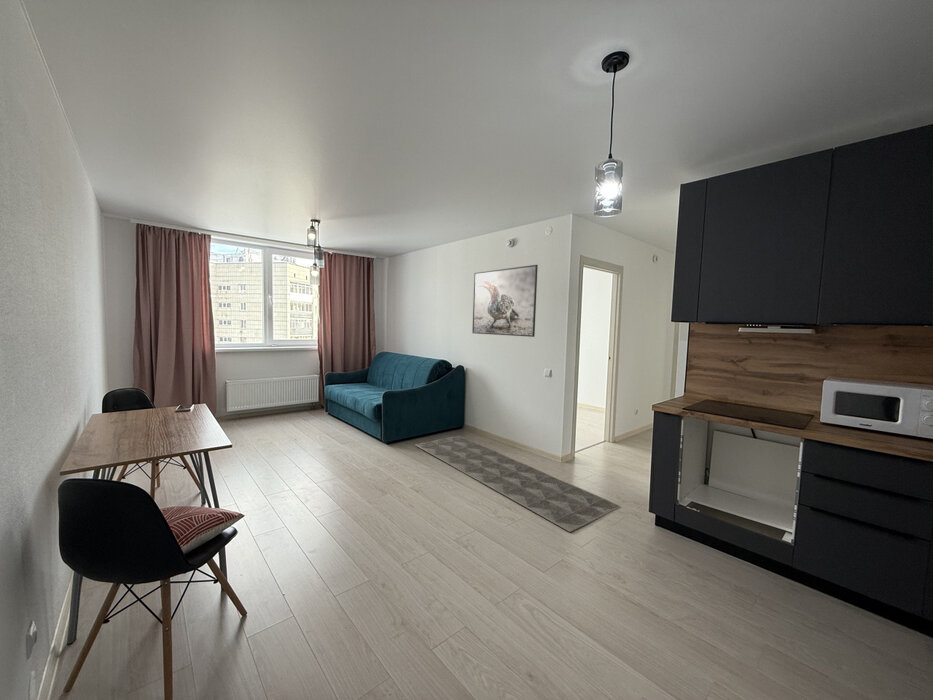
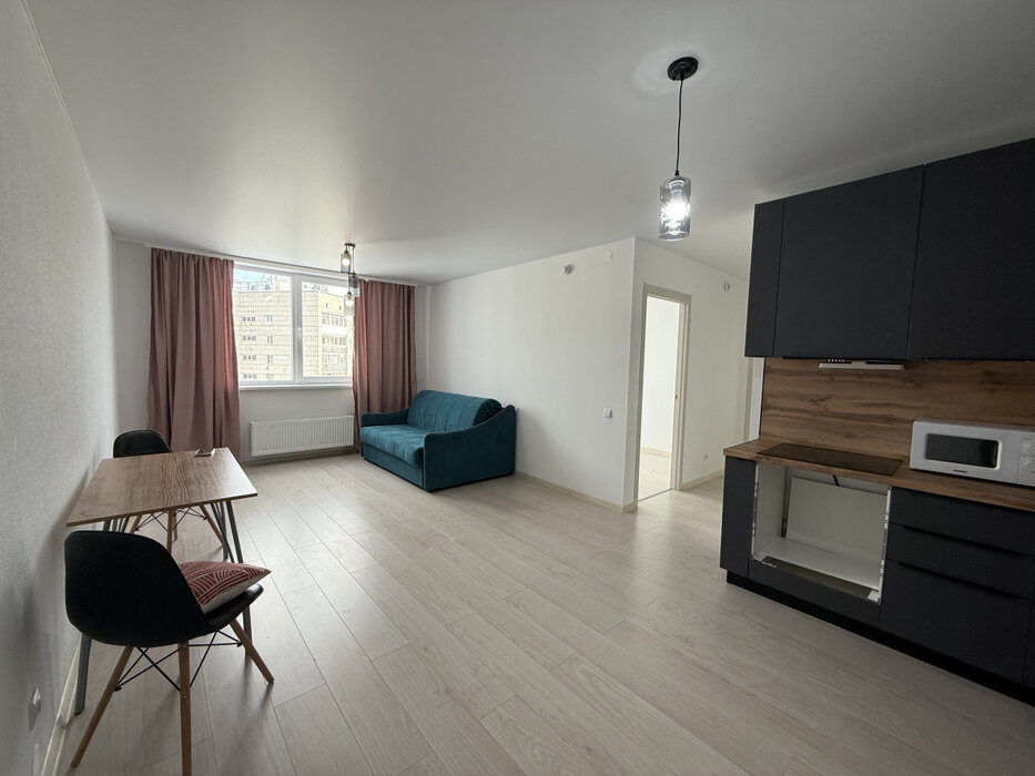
- rug (498, 469)
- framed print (502, 302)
